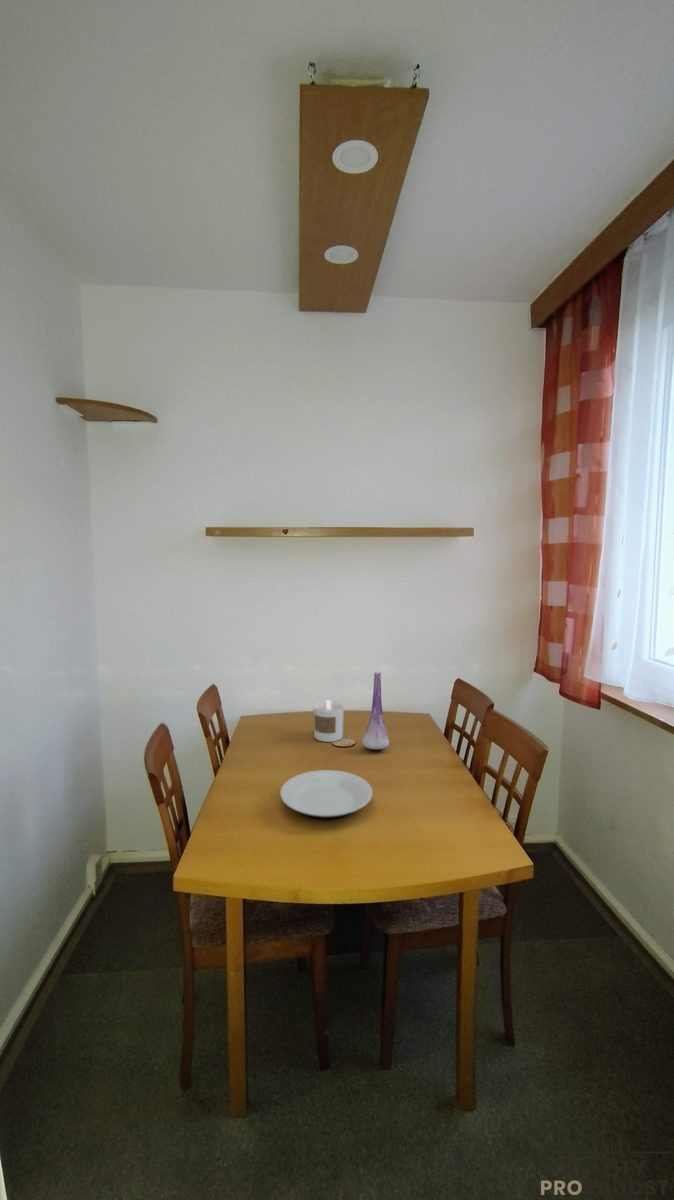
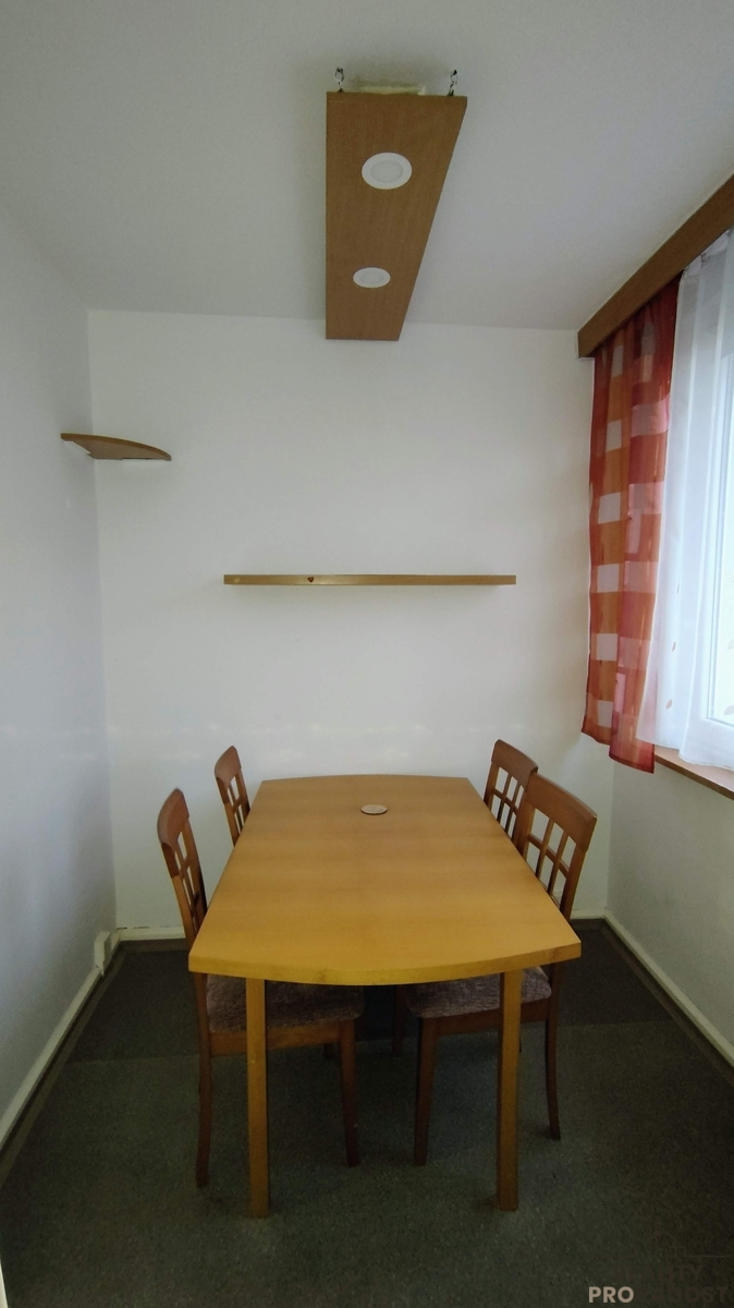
- candle (328, 718)
- vase (373, 710)
- plate (326, 797)
